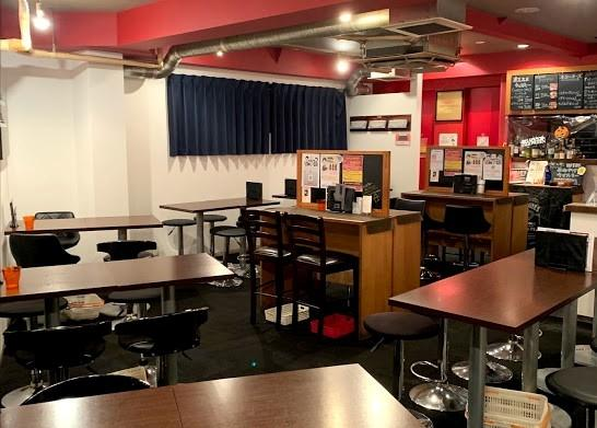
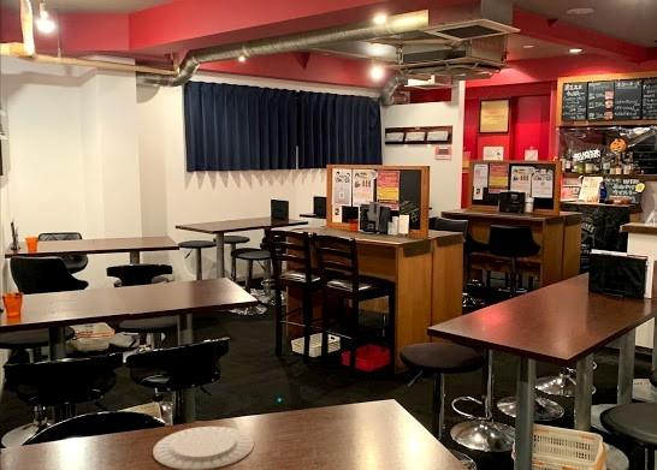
+ chinaware (203, 444)
